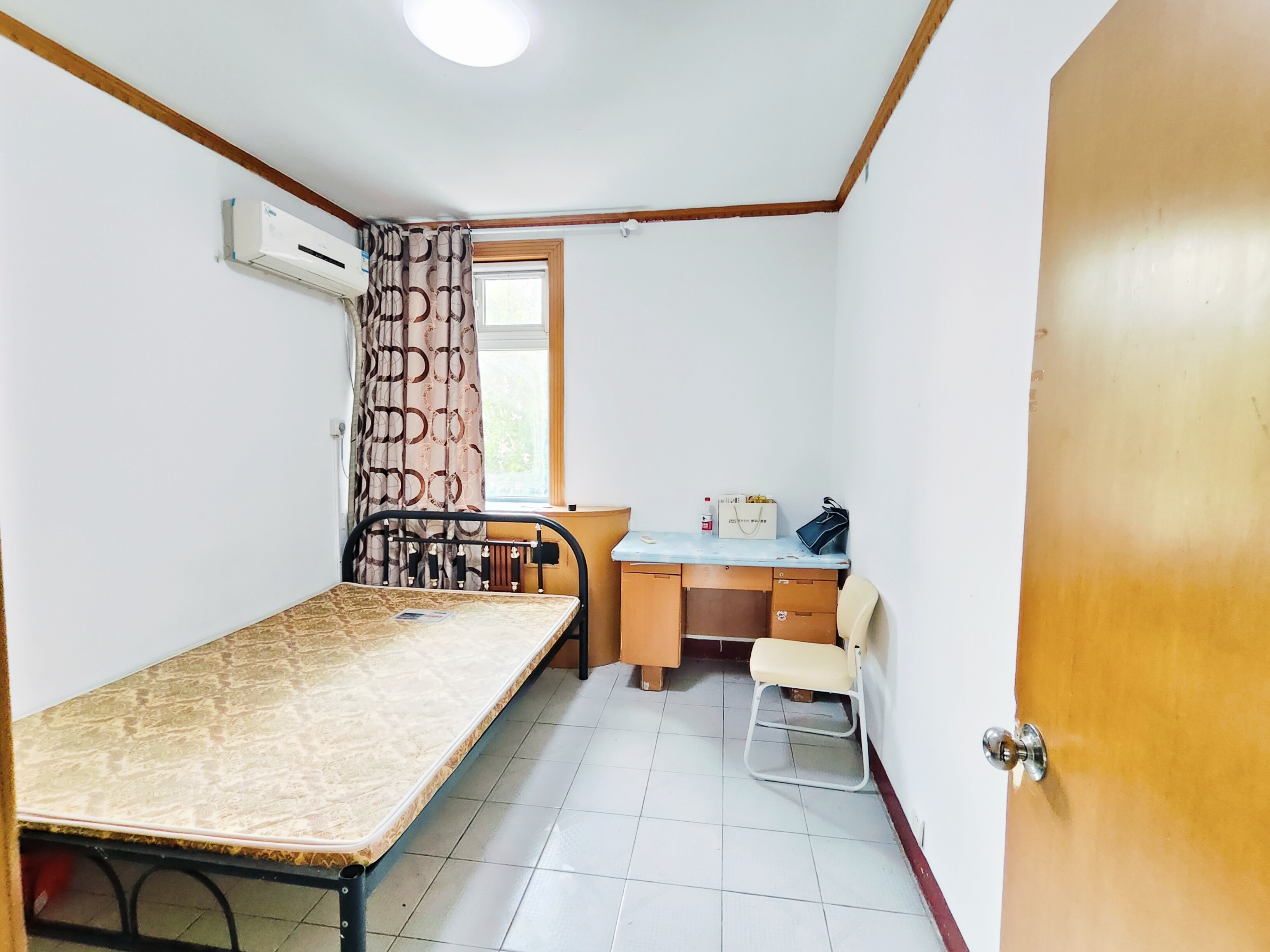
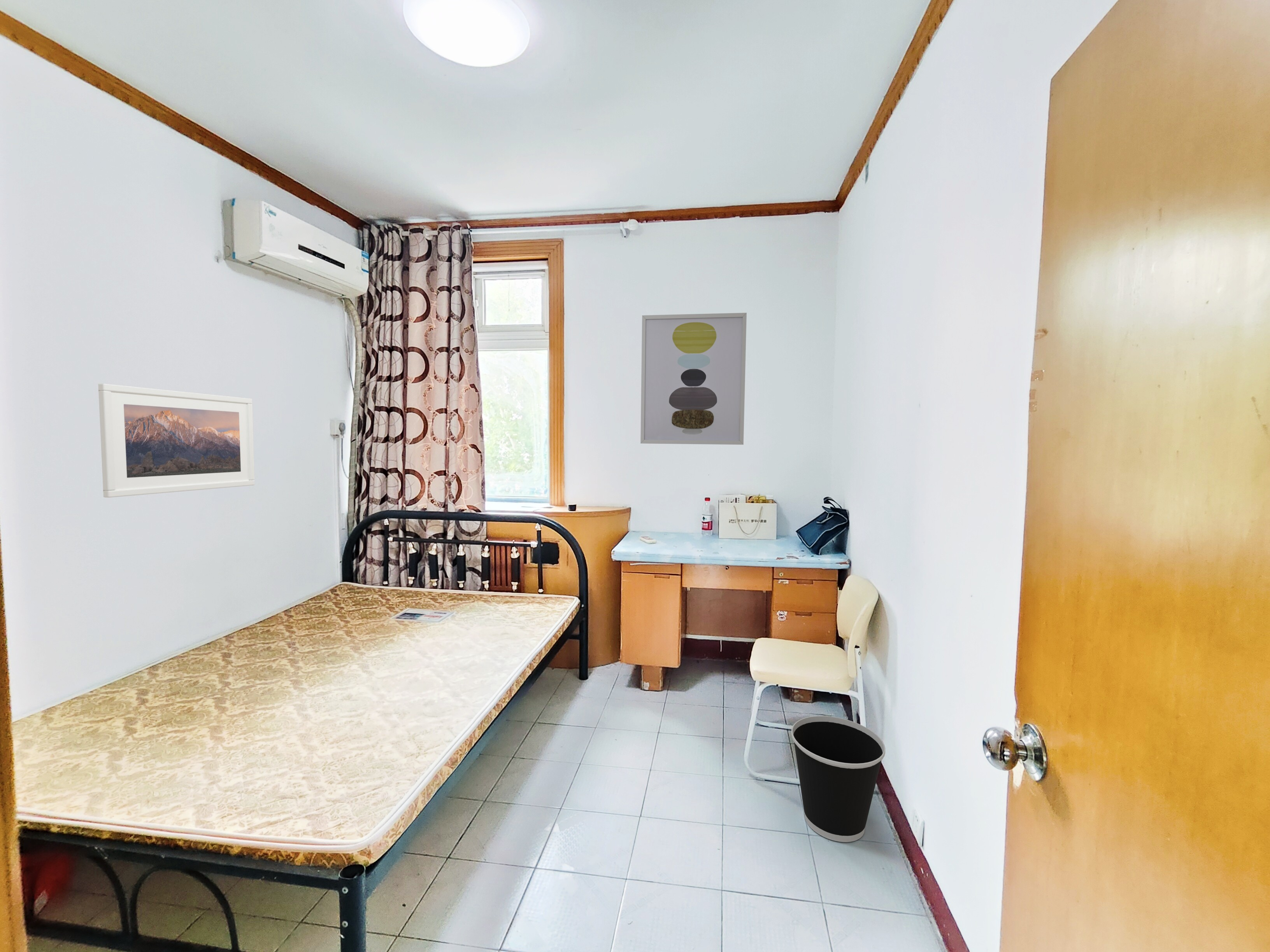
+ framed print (188, 441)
+ wastebasket (835, 780)
+ wall art (692, 380)
